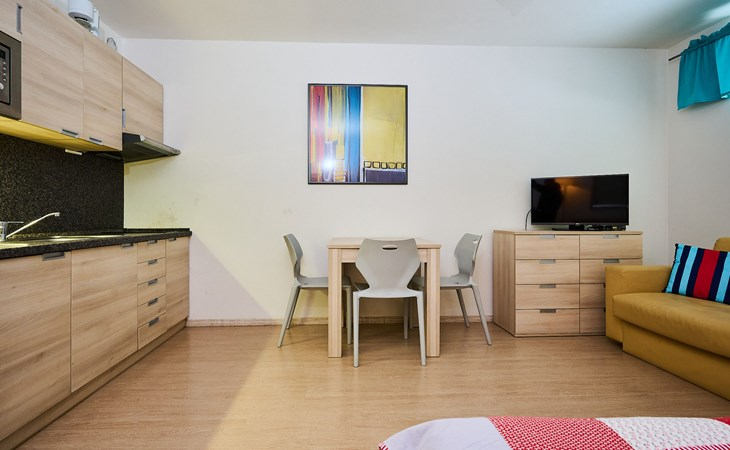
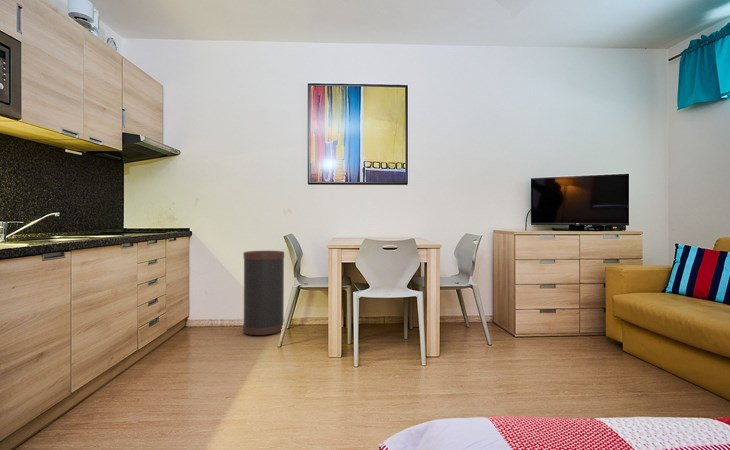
+ trash can (264, 291)
